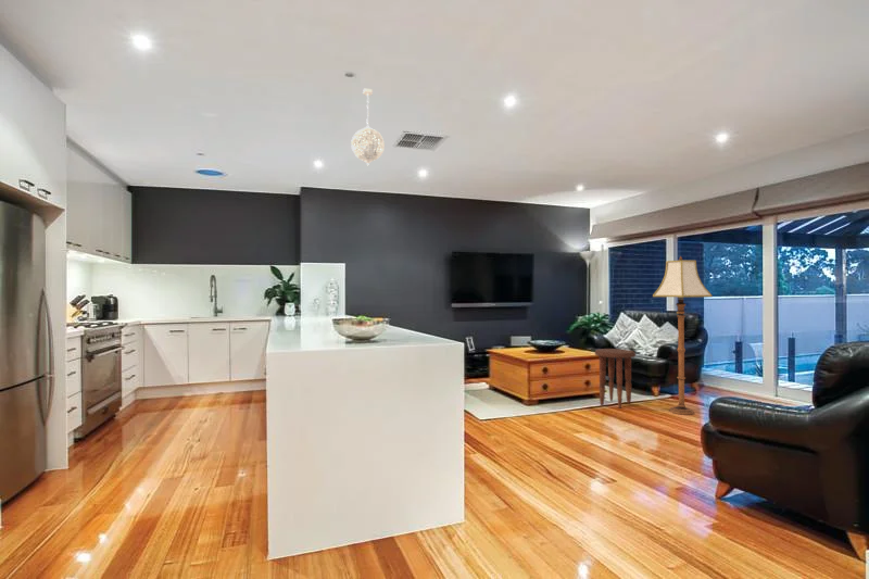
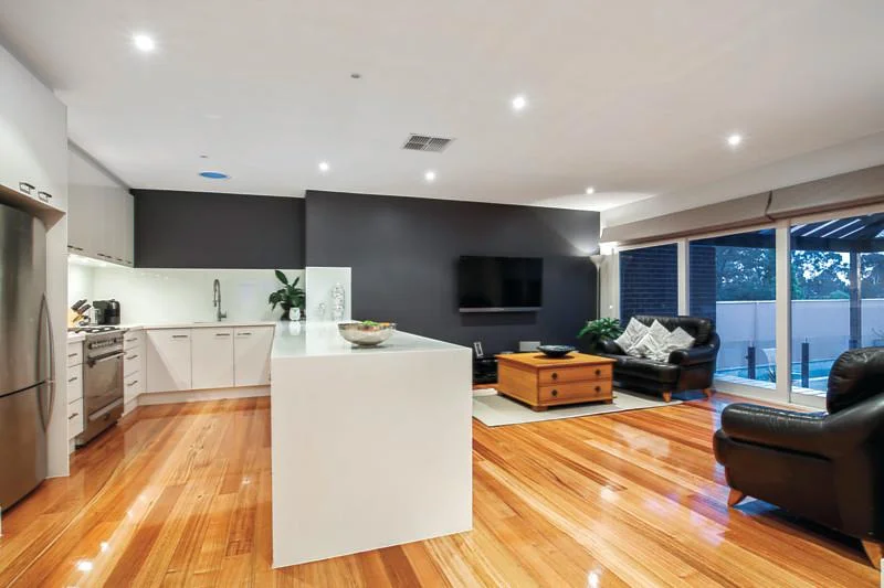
- floor lamp (681, 333)
- side table (613, 377)
- pendant light (367, 128)
